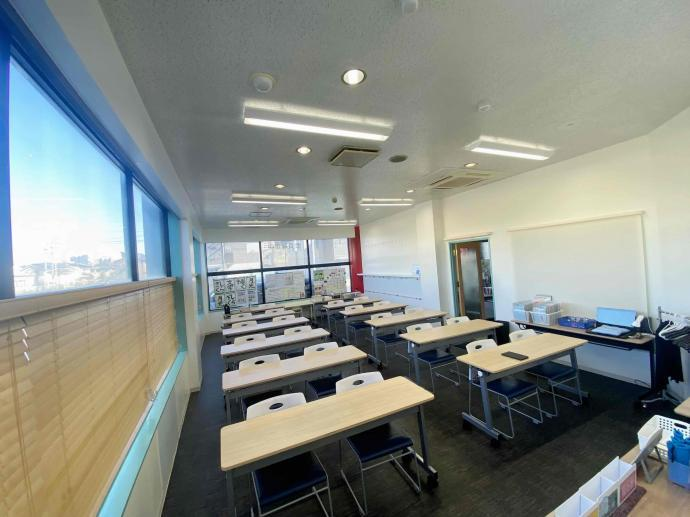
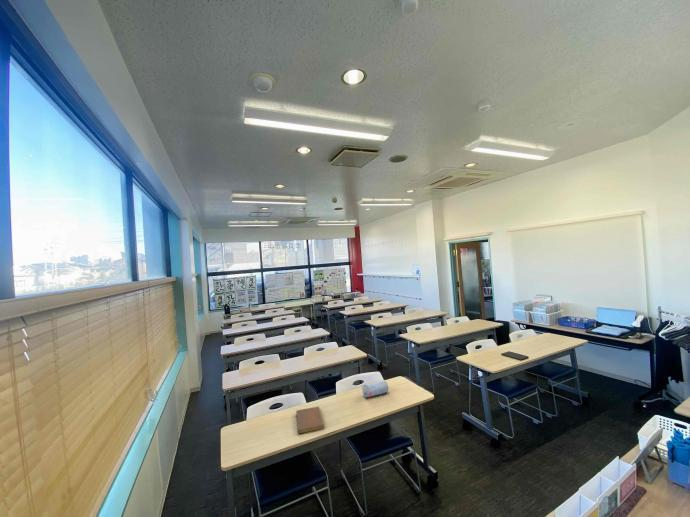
+ pencil case (375, 388)
+ notebook (309, 419)
